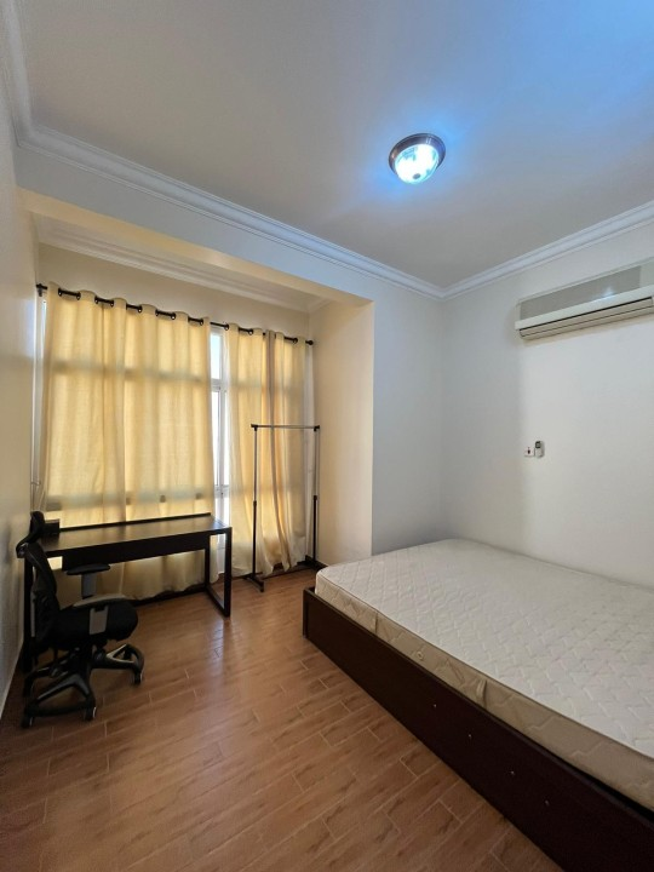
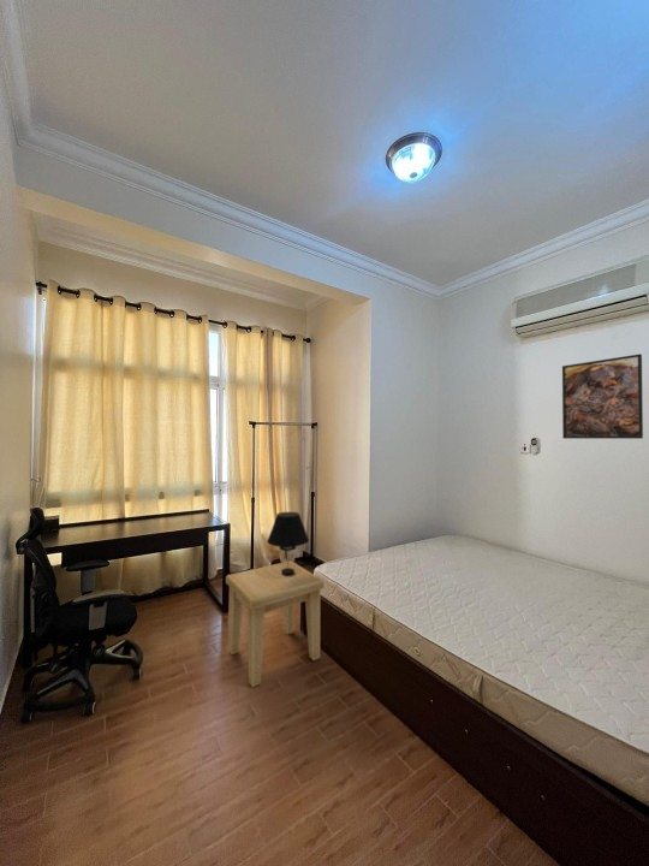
+ table lamp (287, 542)
+ side table (274, 610)
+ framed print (599, 399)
